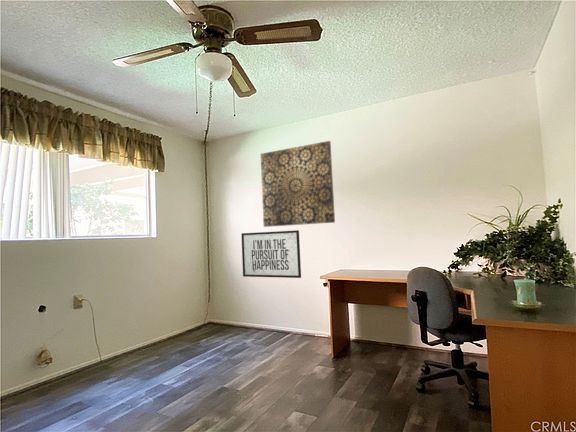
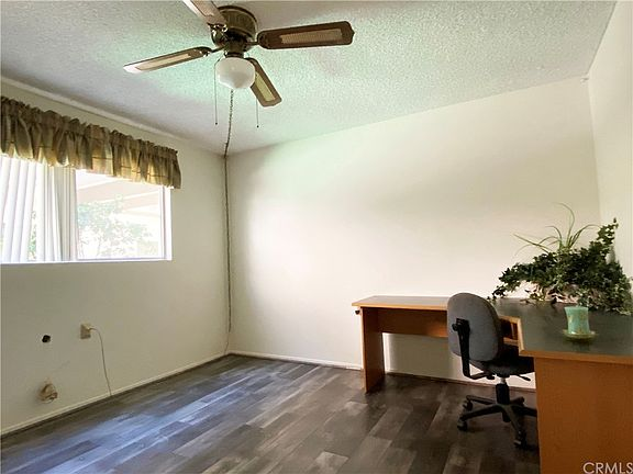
- mirror (269, 254)
- wall art (295, 186)
